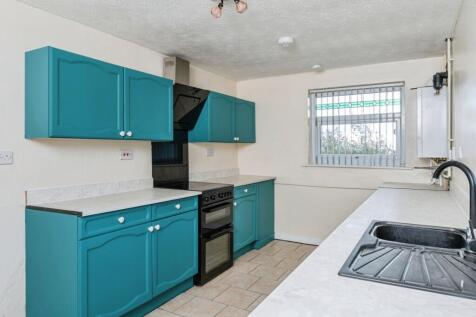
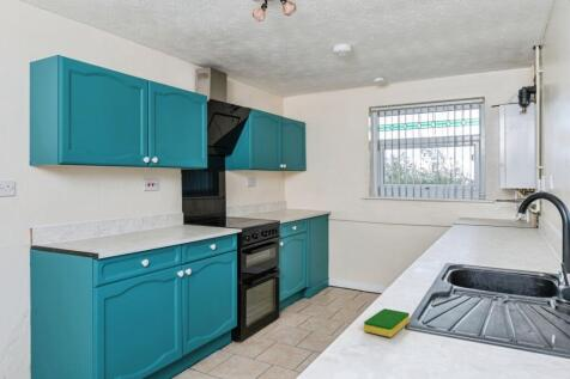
+ dish sponge (387, 322)
